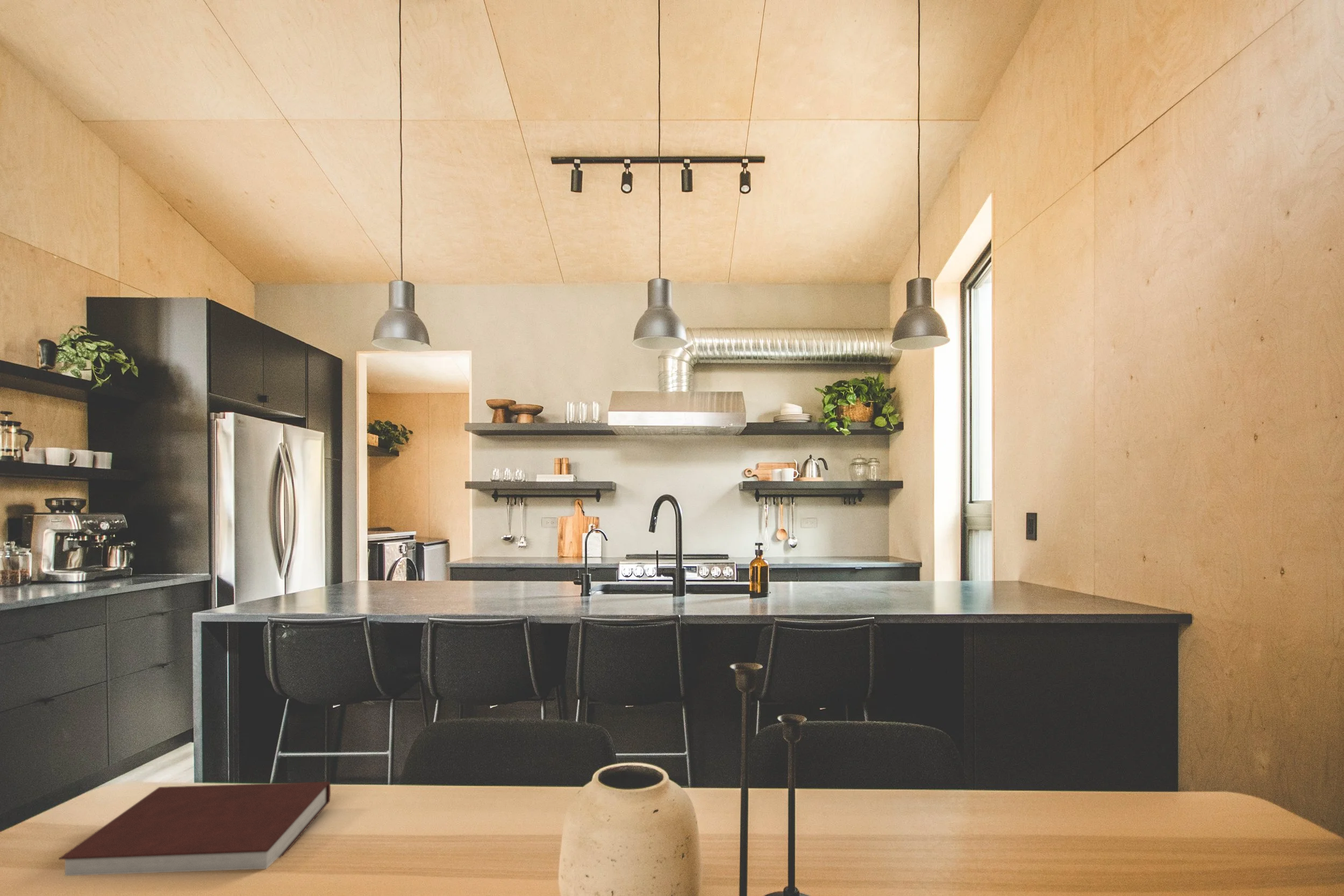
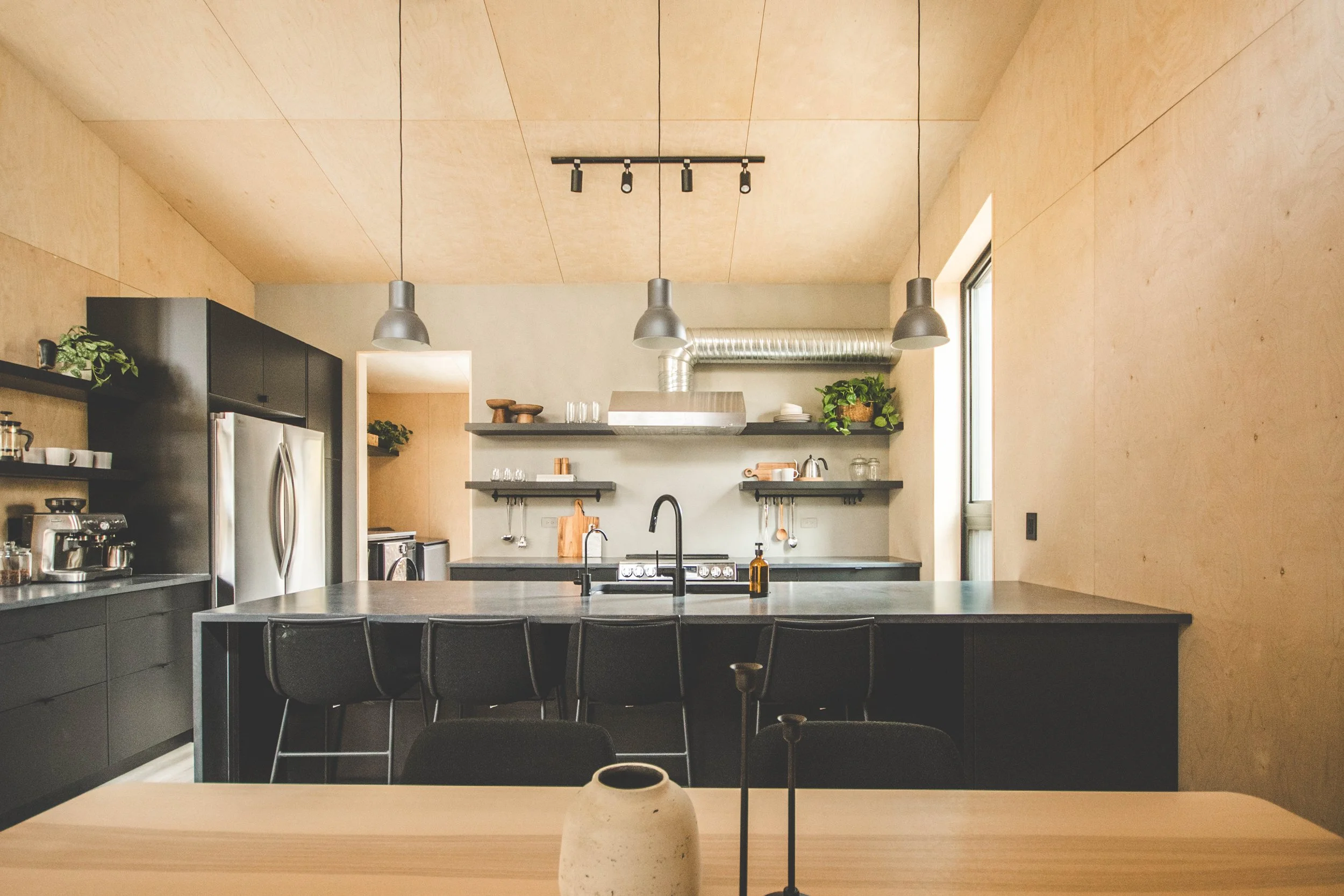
- notebook (209, 826)
